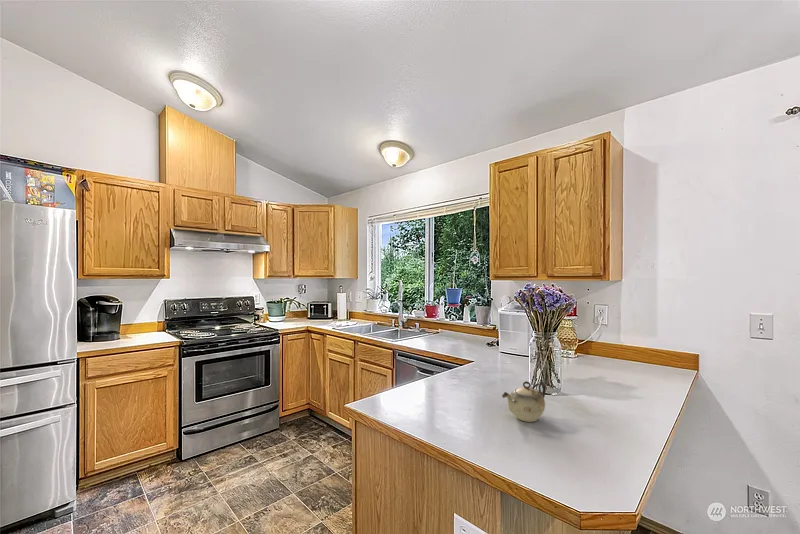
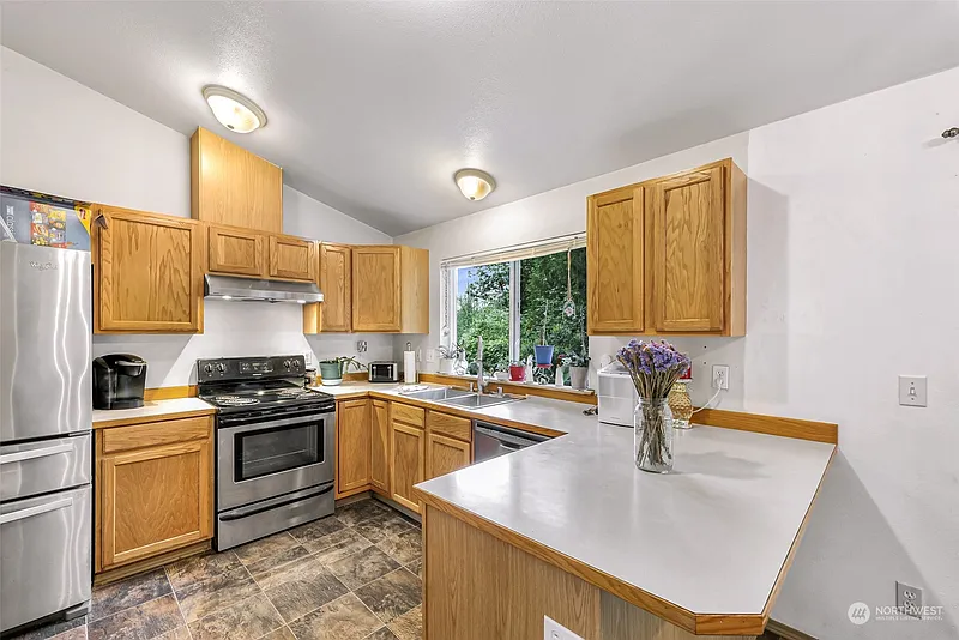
- teapot (524, 400)
